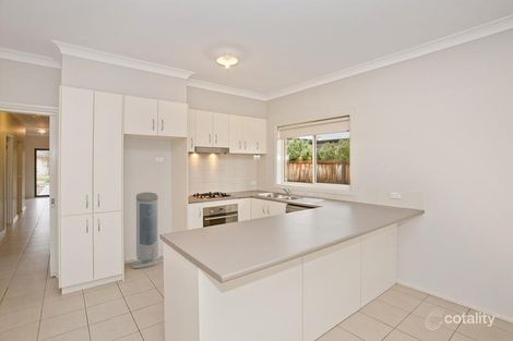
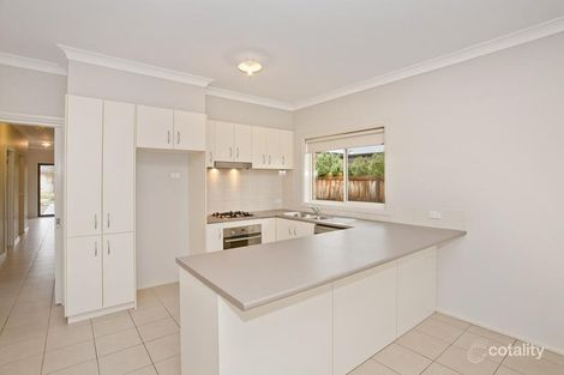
- air purifier (146, 228)
